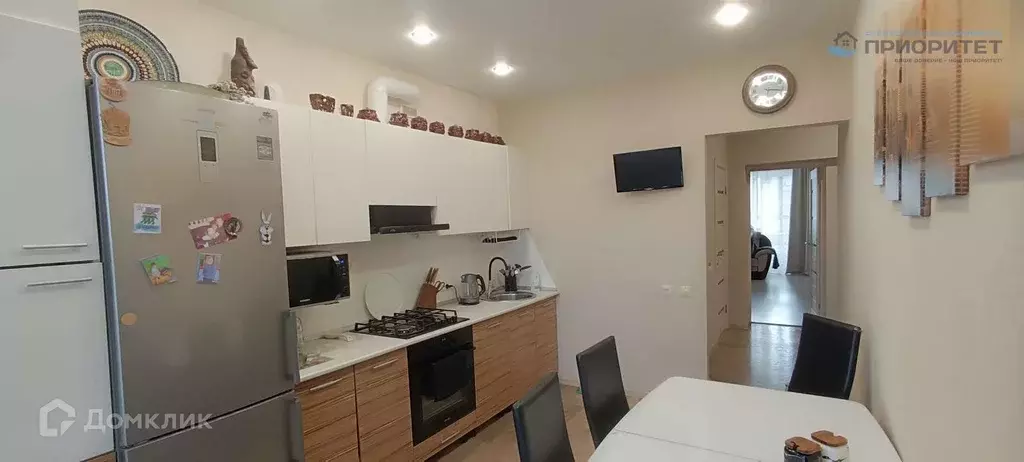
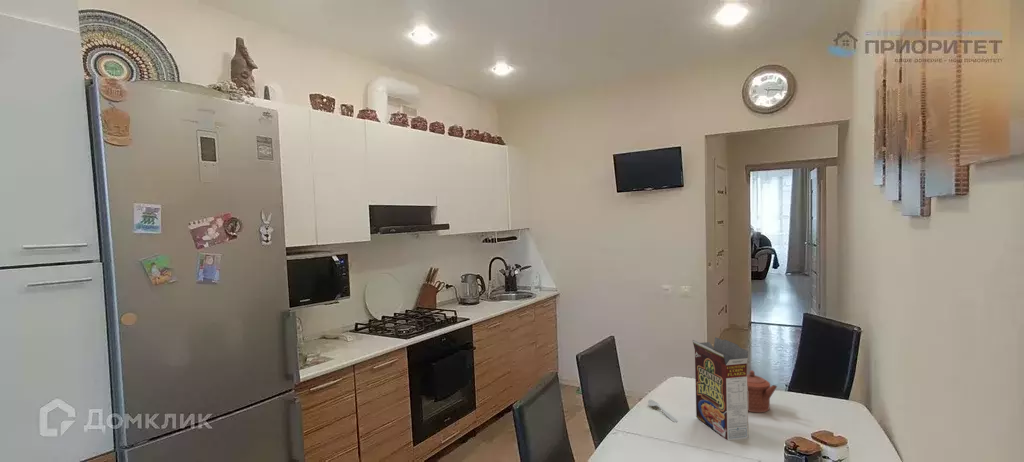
+ cereal box (719, 384)
+ spoon (662, 410)
+ teapot (752, 388)
